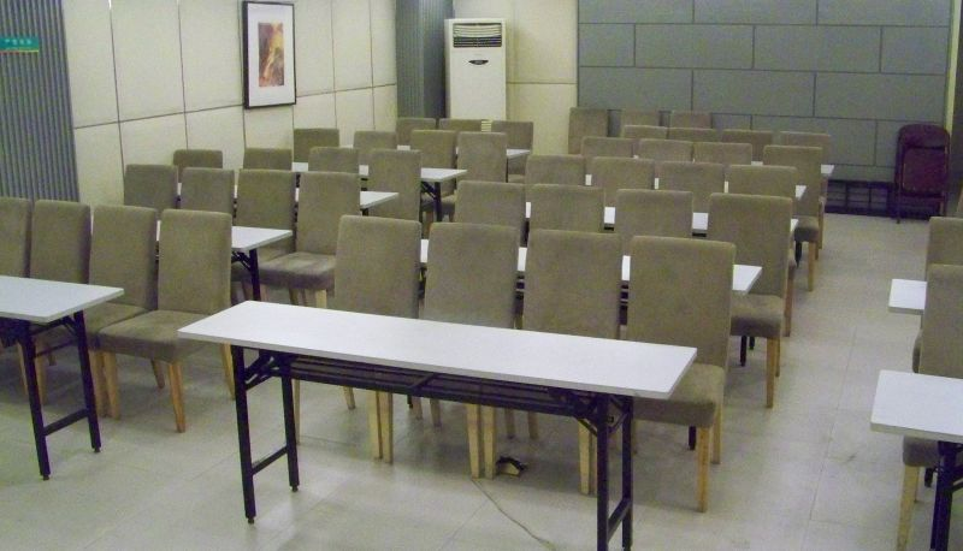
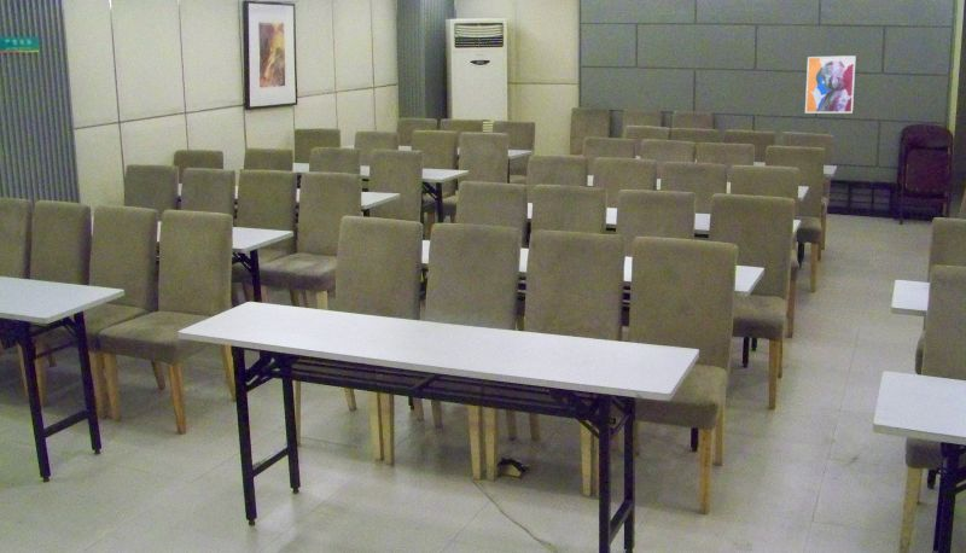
+ wall art (830, 85)
